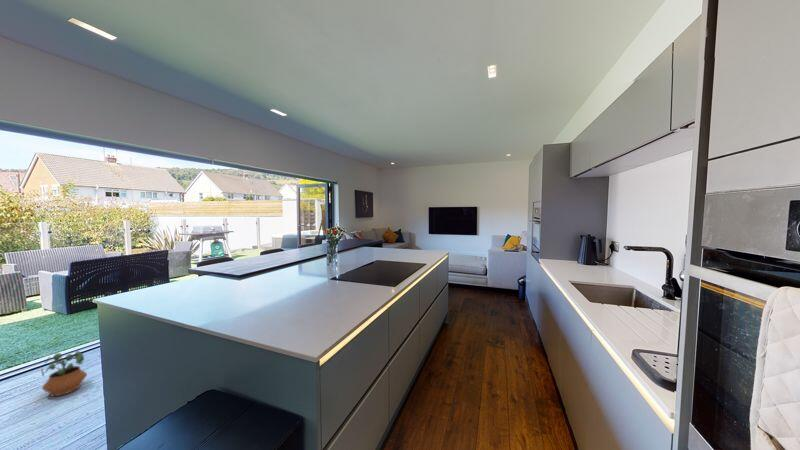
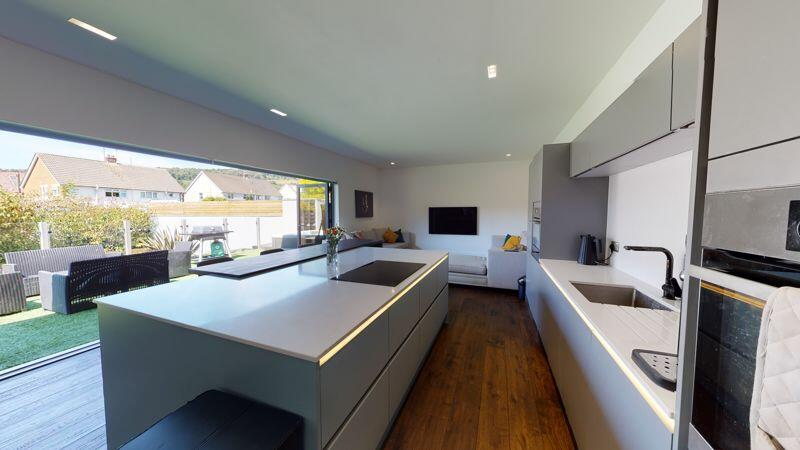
- potted plant (62, 371)
